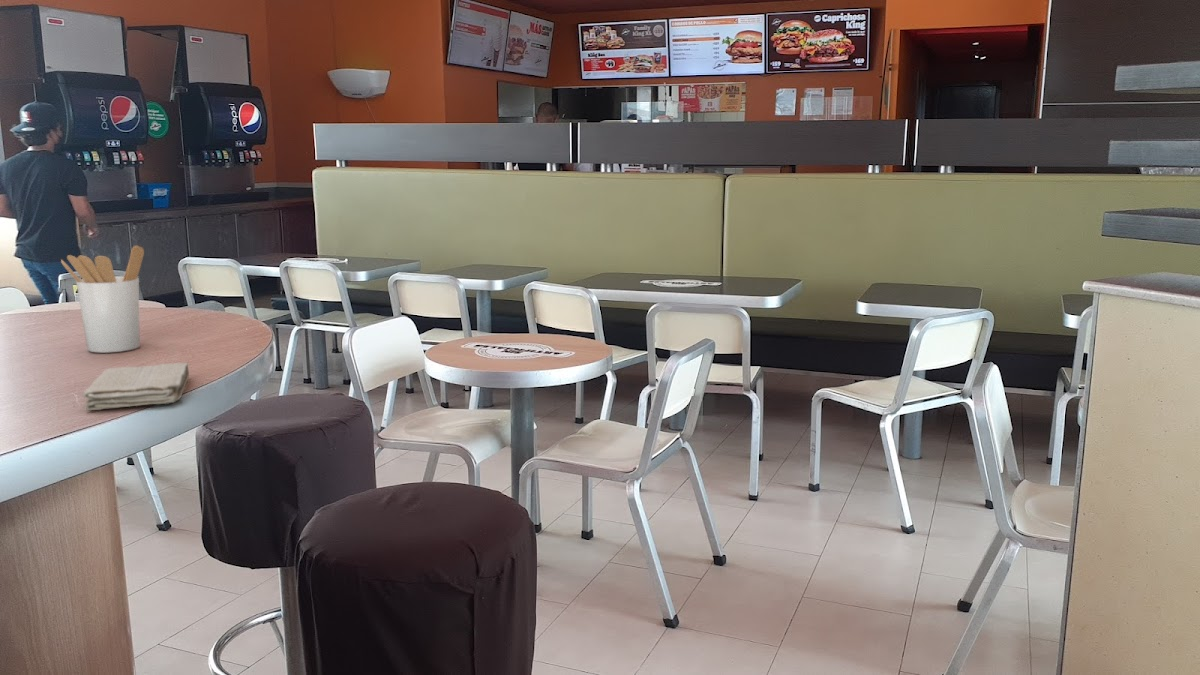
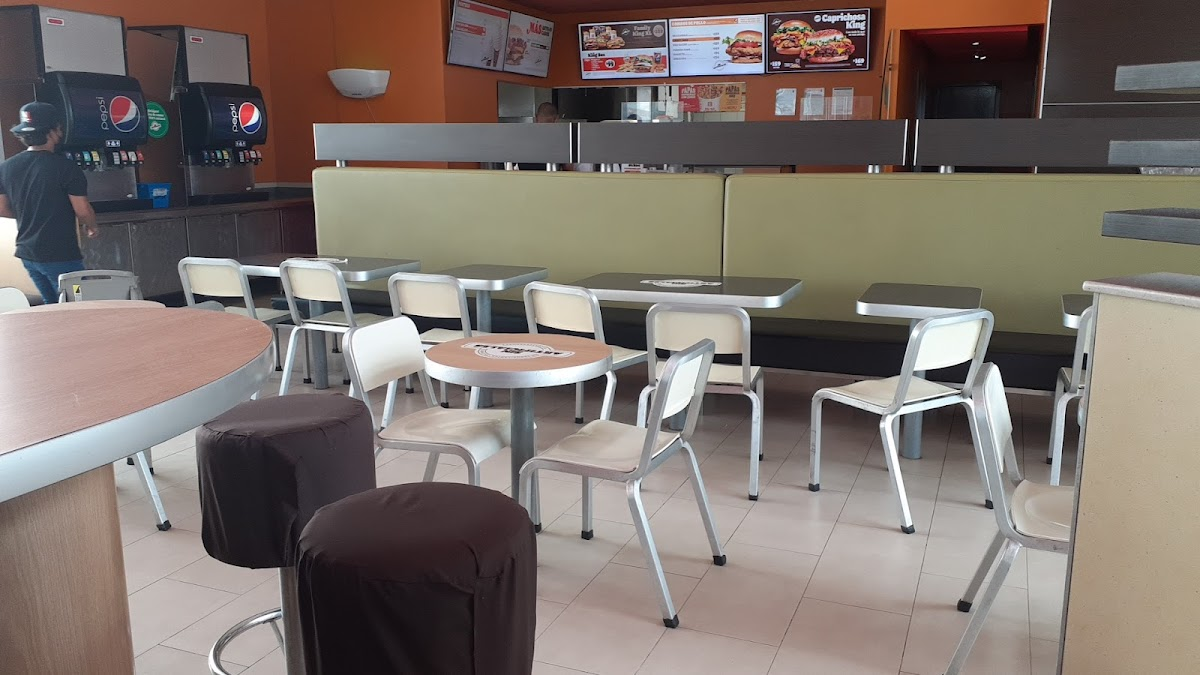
- utensil holder (104, 299)
- washcloth (139, 383)
